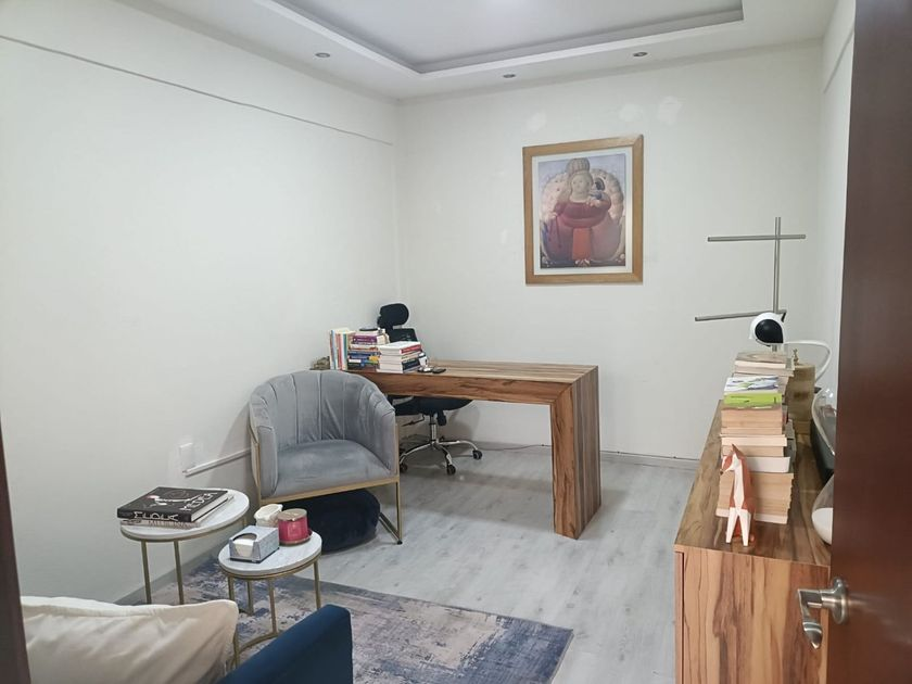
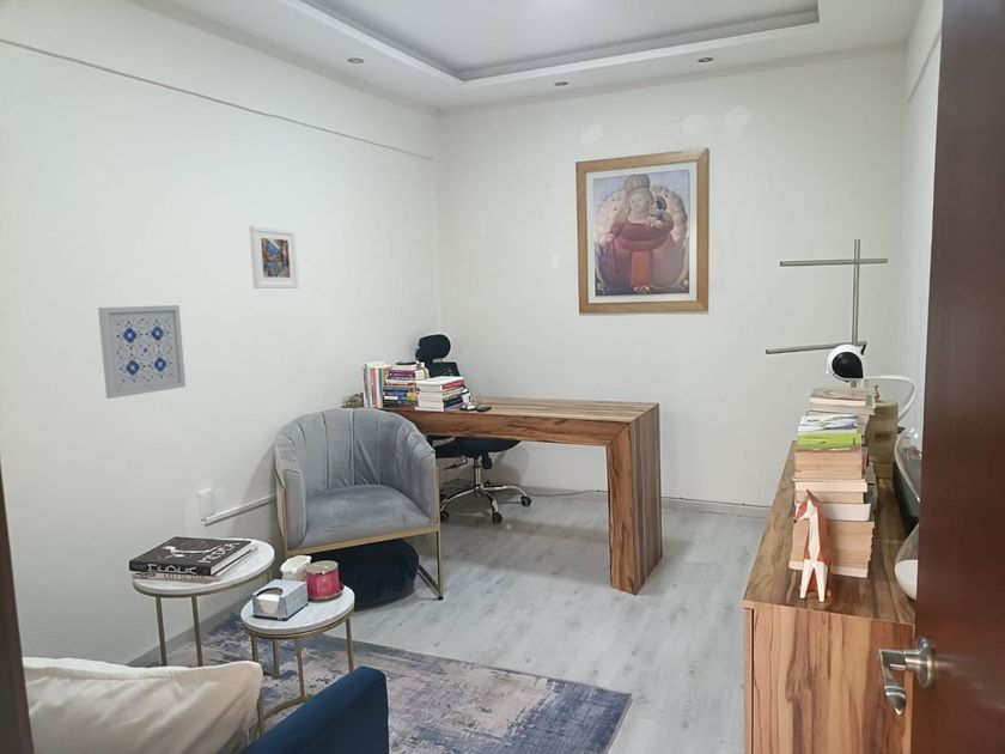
+ wall art (144, 349)
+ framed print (275, 257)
